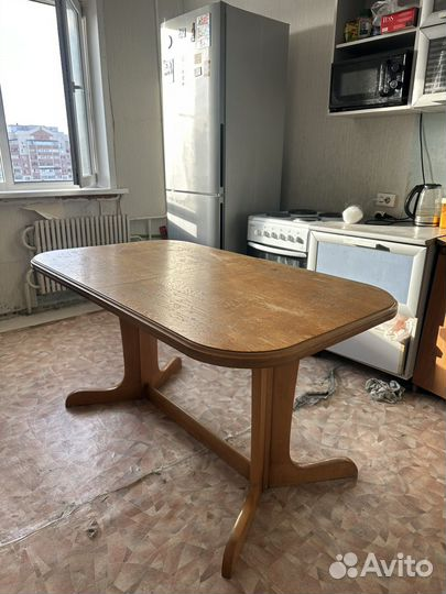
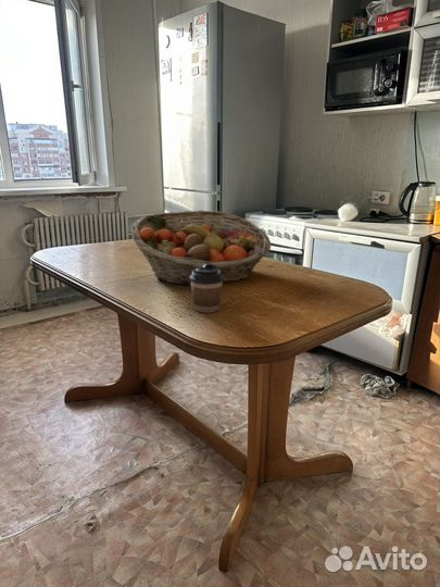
+ fruit basket (202, 245)
+ coffee cup (206, 287)
